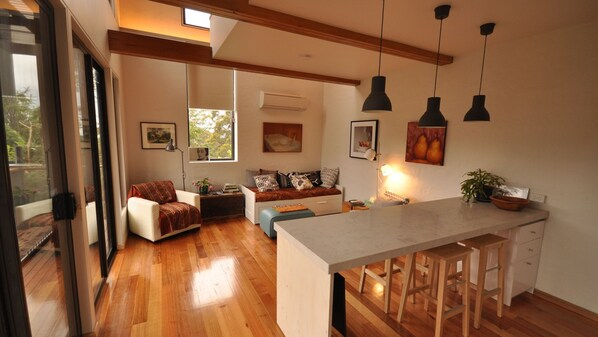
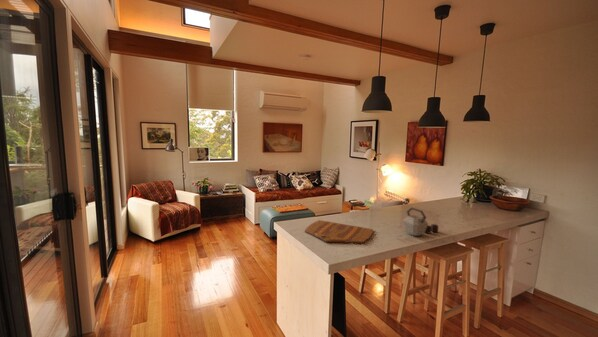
+ cutting board (336, 231)
+ kettle (423, 220)
